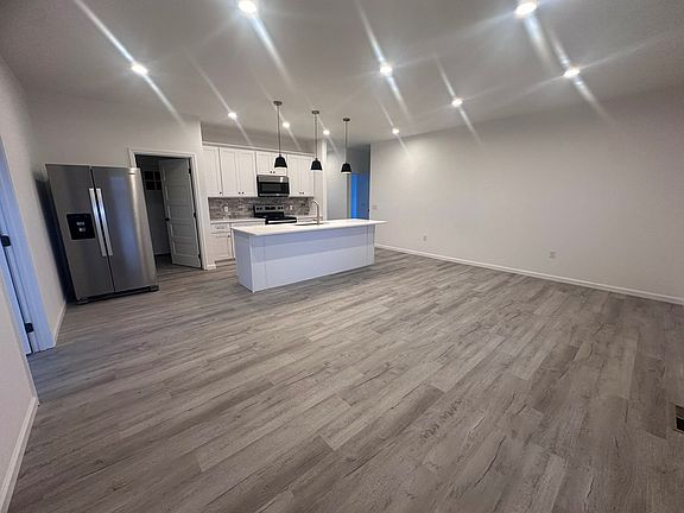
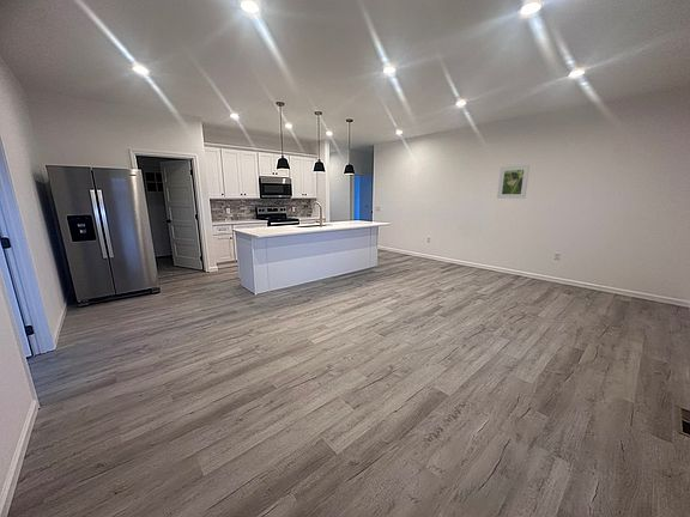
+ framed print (513, 182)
